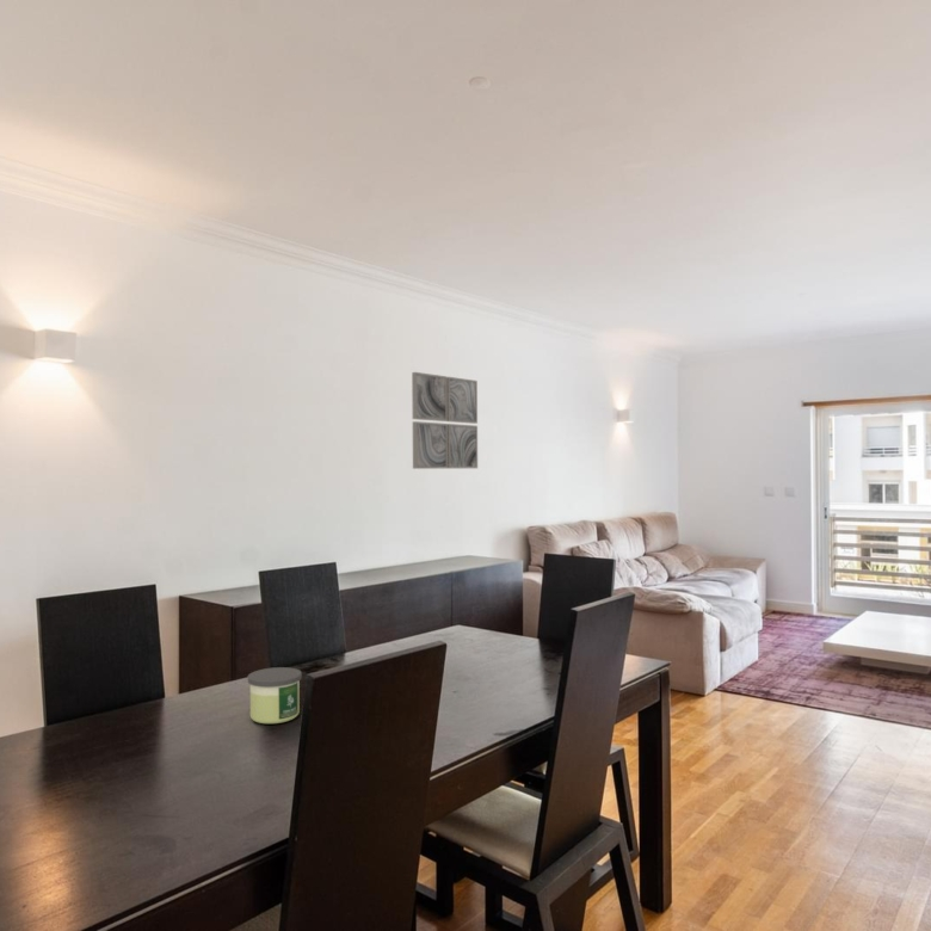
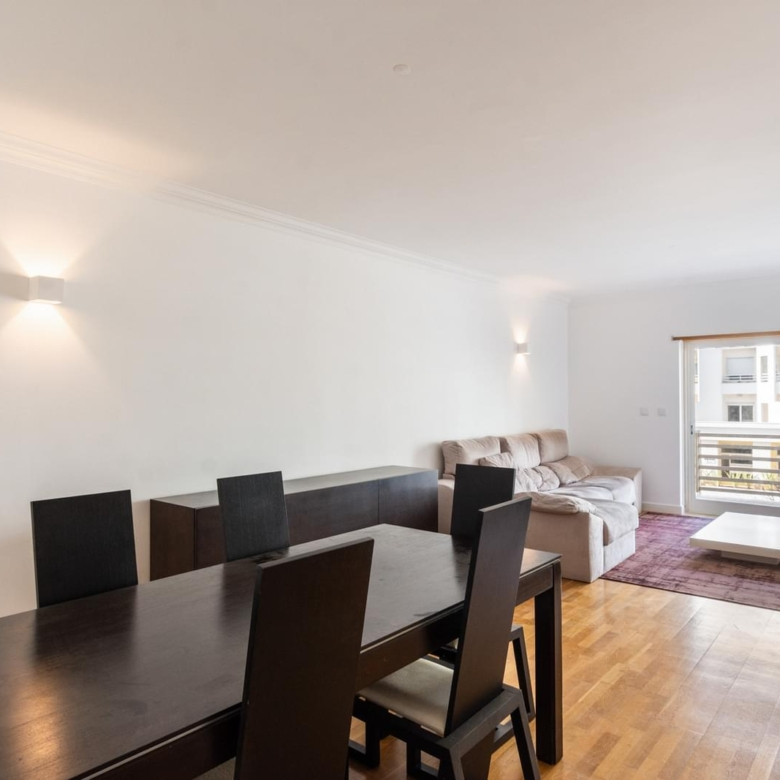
- wall art (446, 424)
- candle (275, 695)
